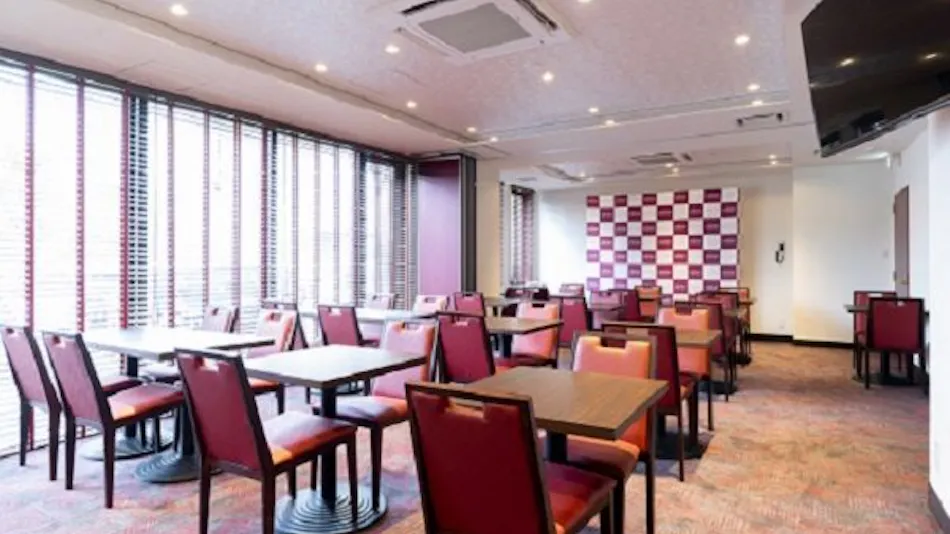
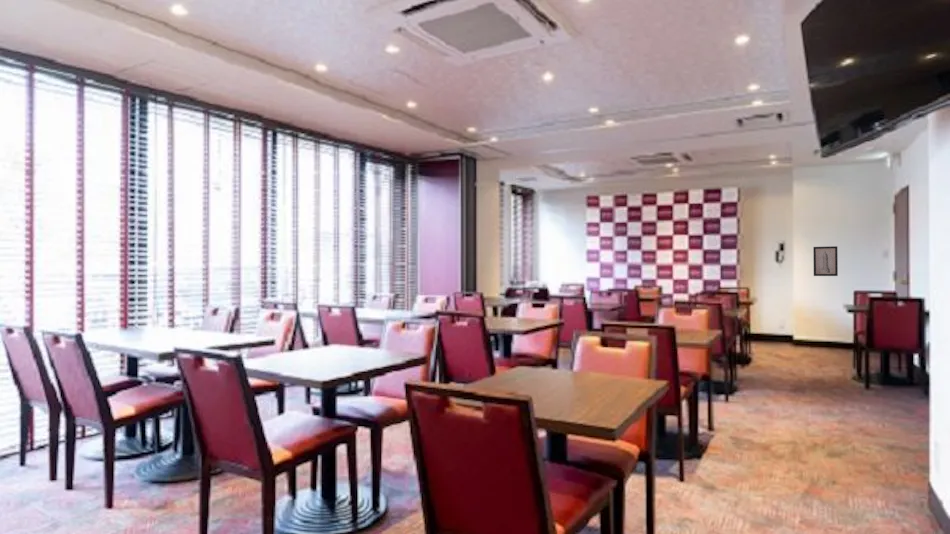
+ wall art (825, 261)
